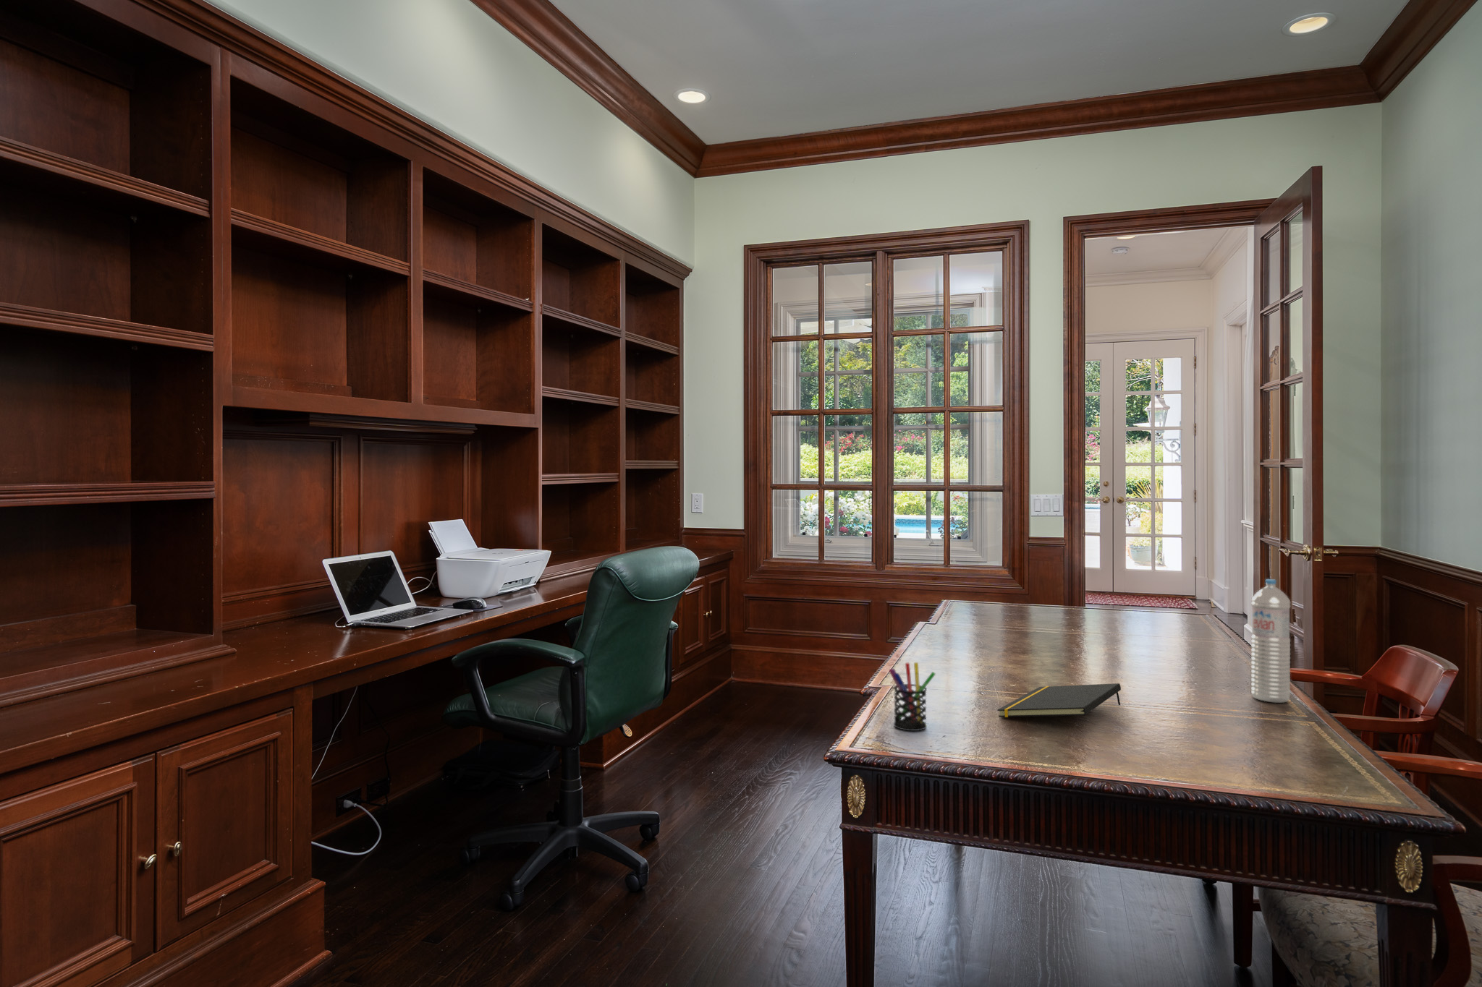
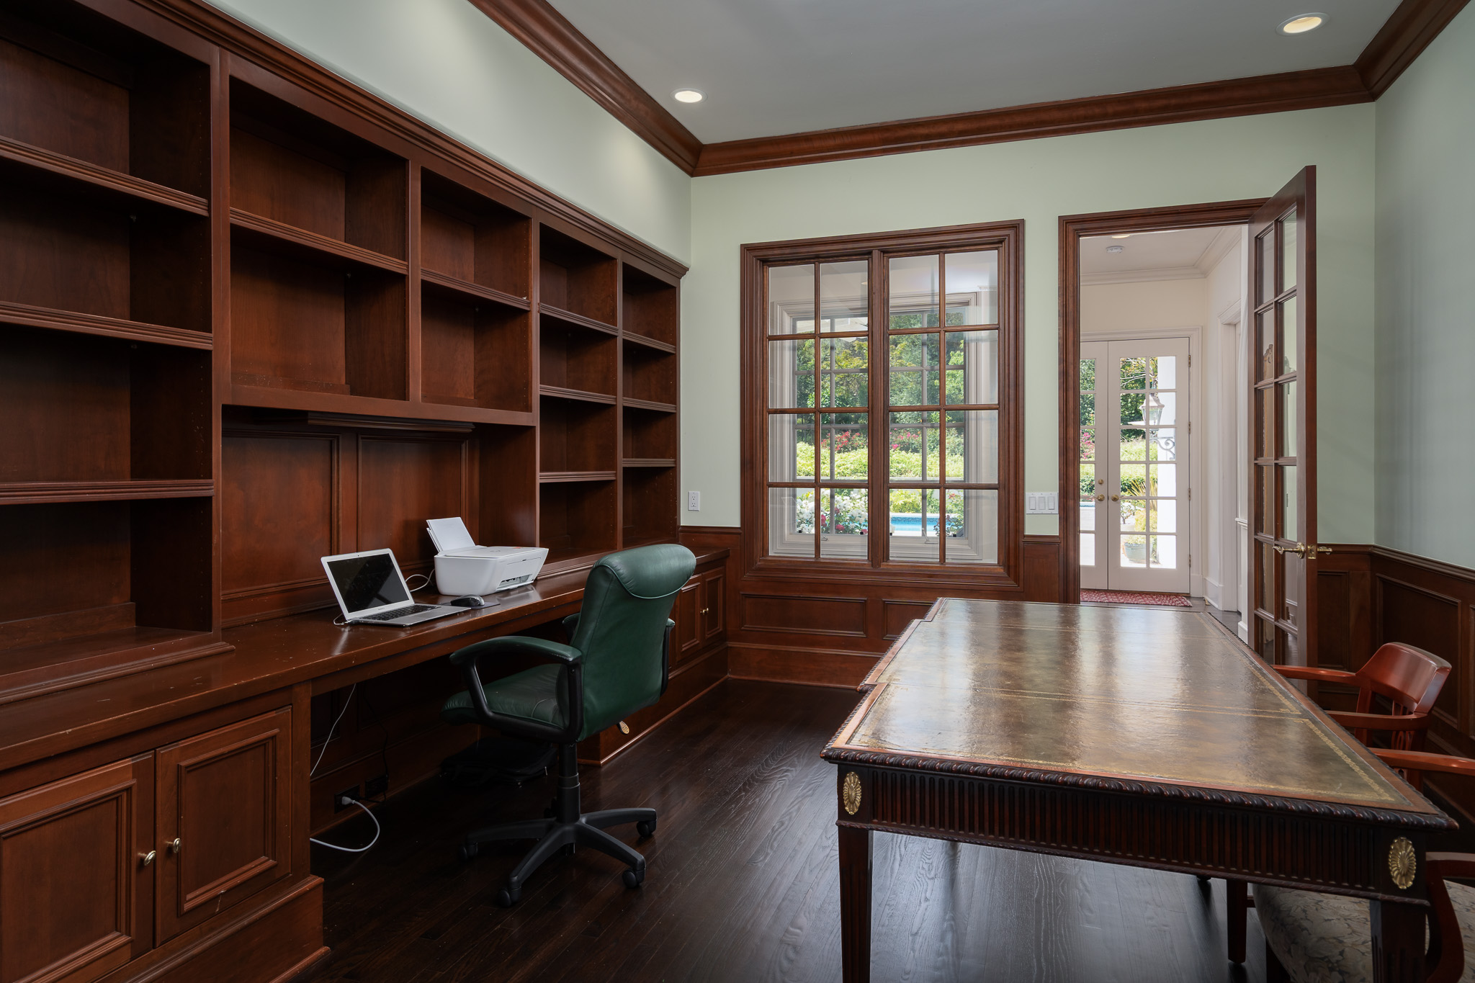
- pen holder (913, 693)
- water bottle (1270, 639)
- notepad (1060, 699)
